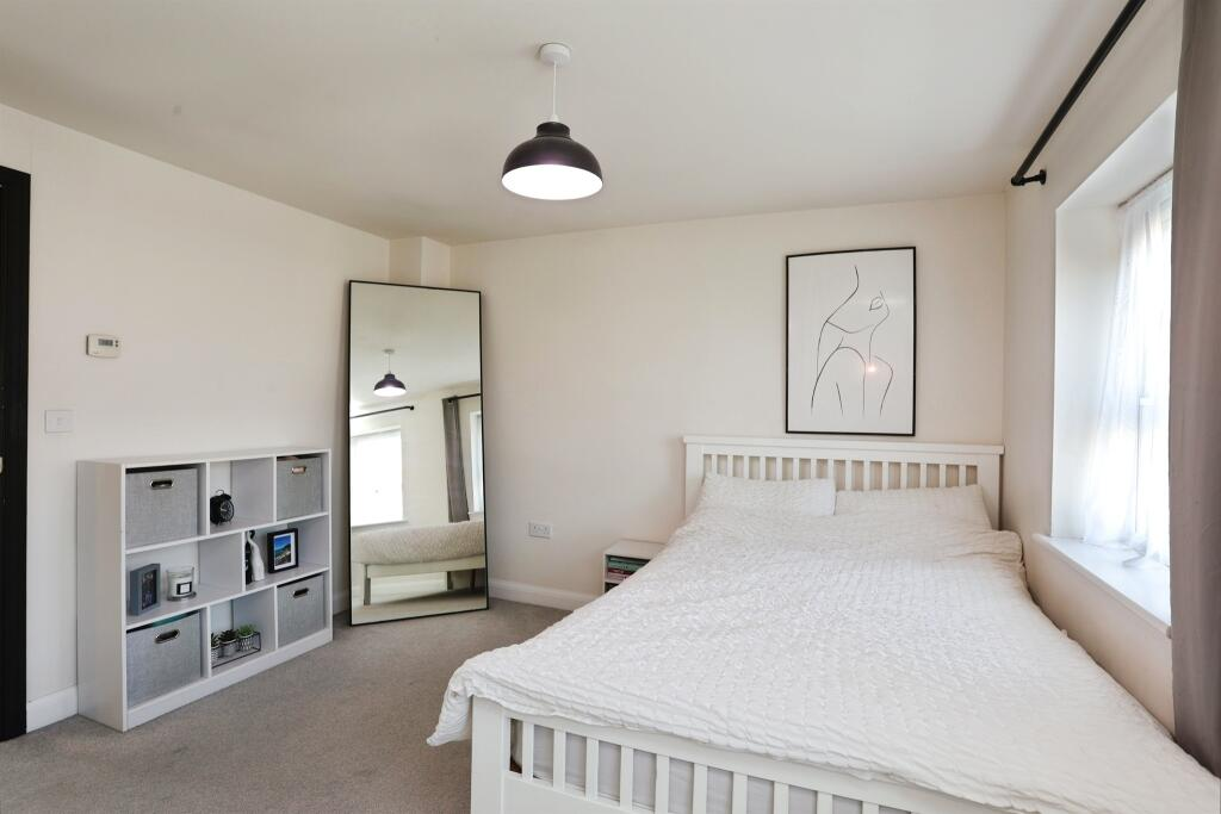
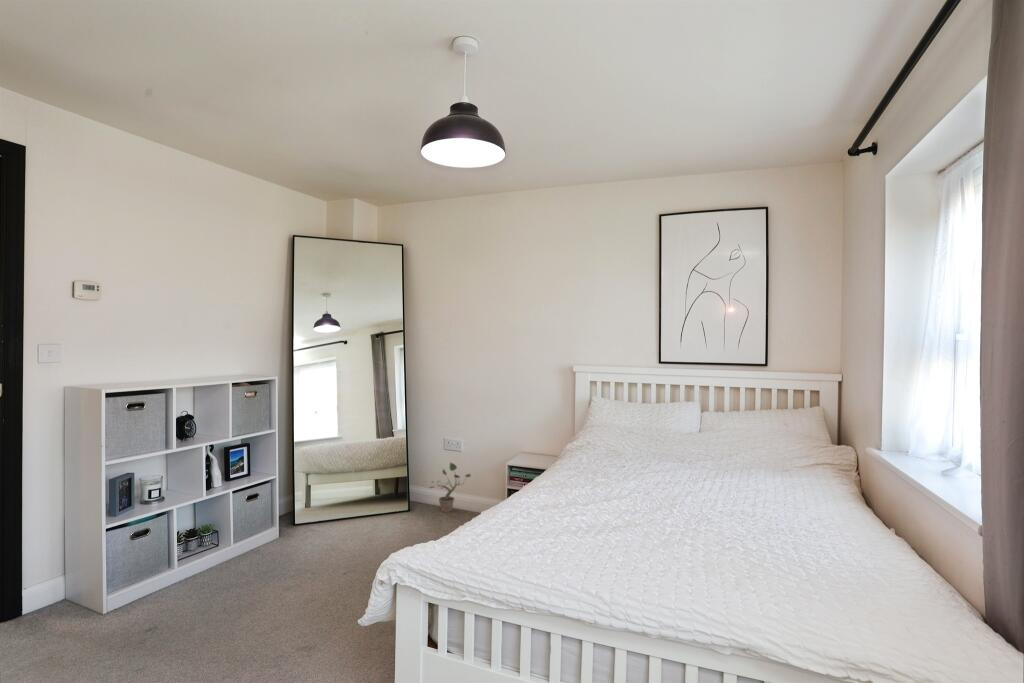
+ potted plant (448, 488)
